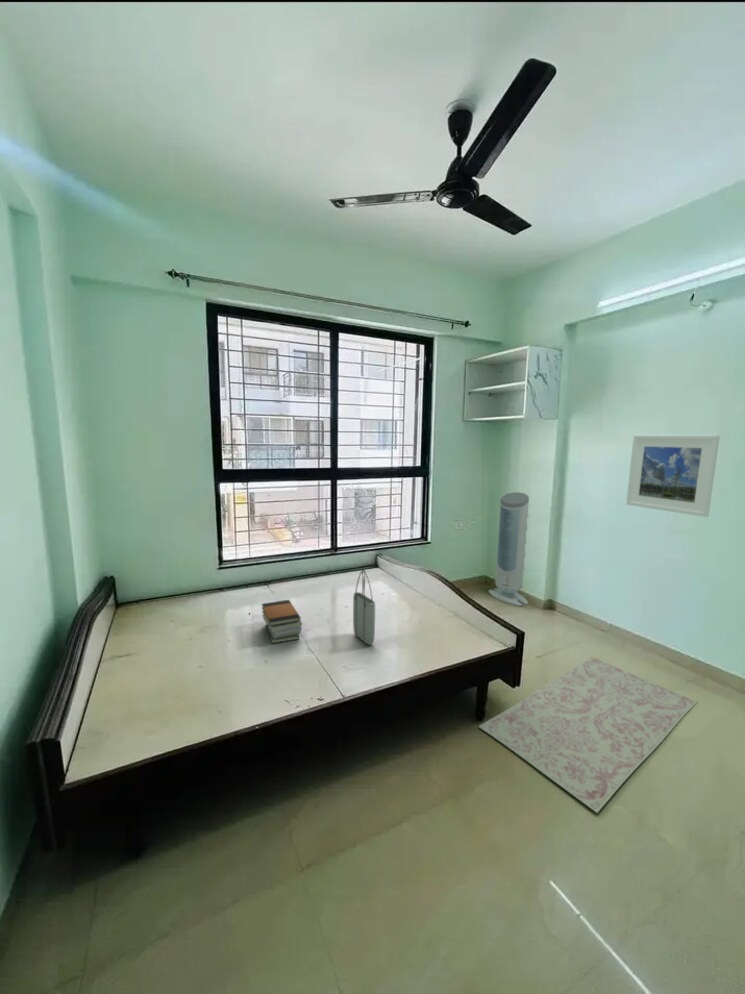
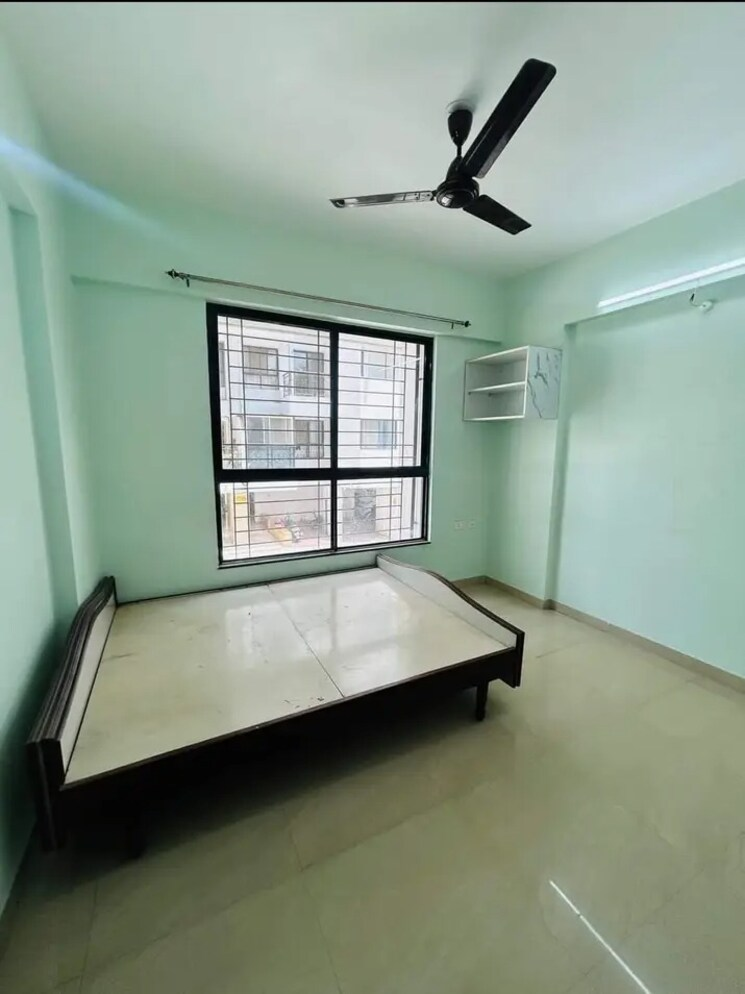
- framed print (668, 473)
- book stack (281, 621)
- air purifier (511, 546)
- tote bag (364, 605)
- rug (593, 713)
